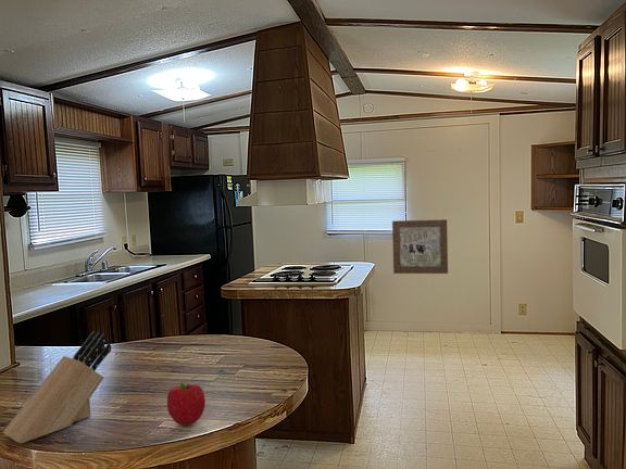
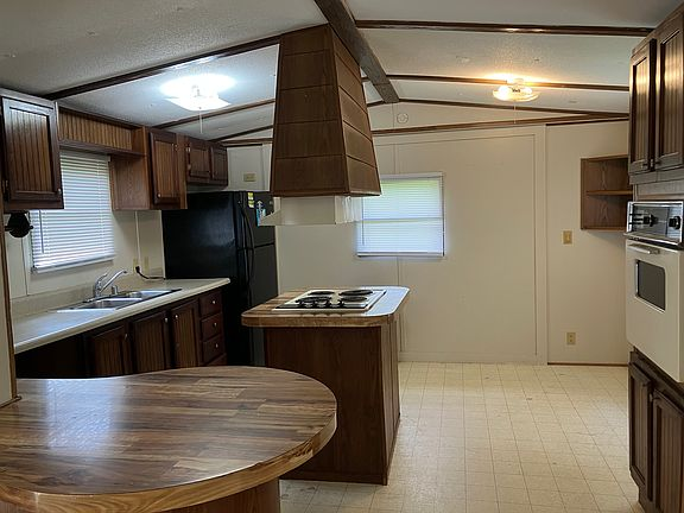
- fruit (186, 402)
- wall art (420, 246)
- knife block (61, 381)
